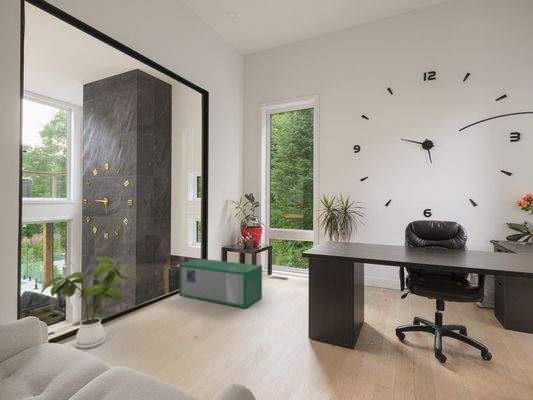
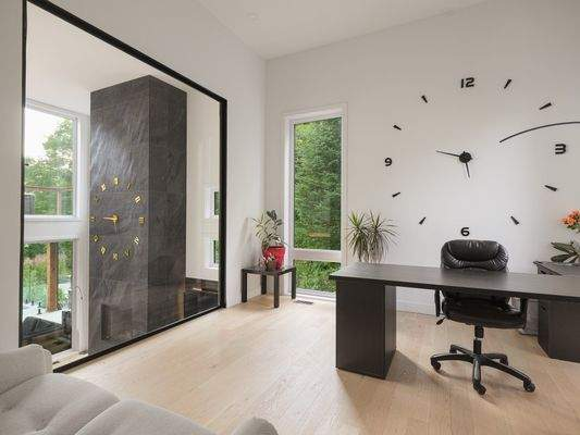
- house plant (102, 299)
- storage bin (220, 280)
